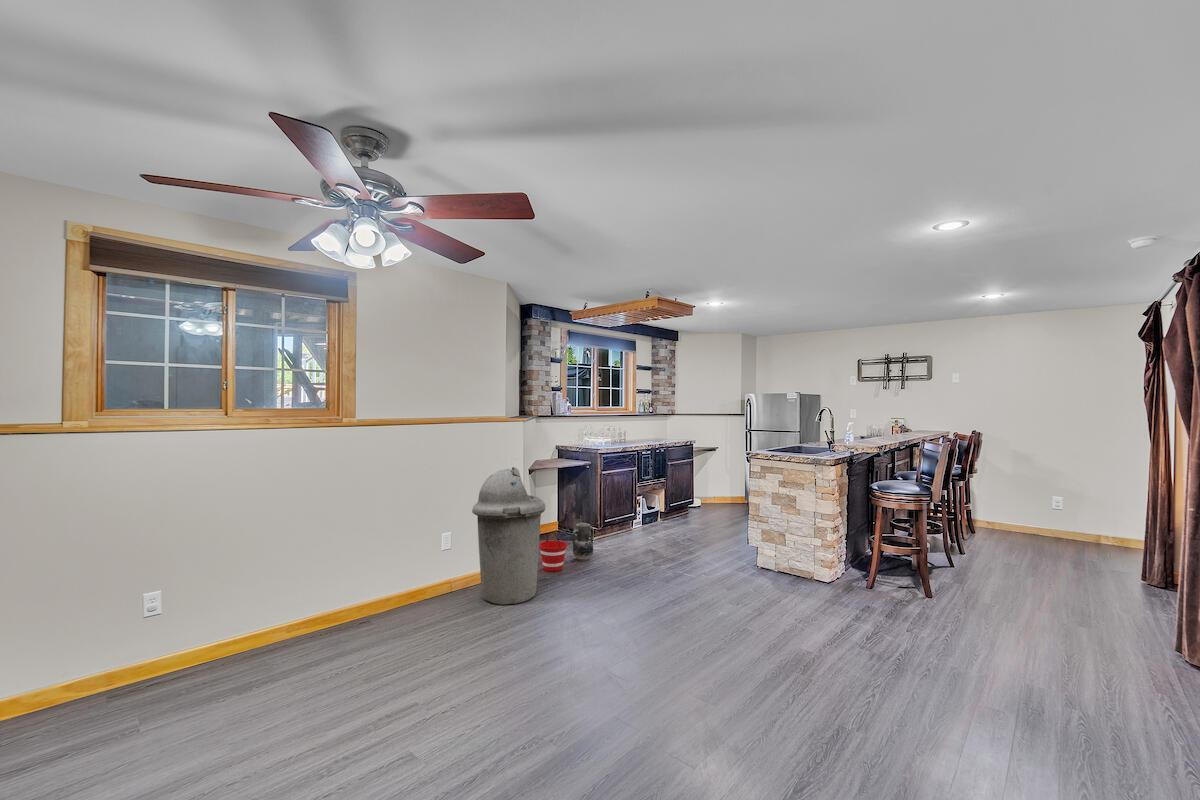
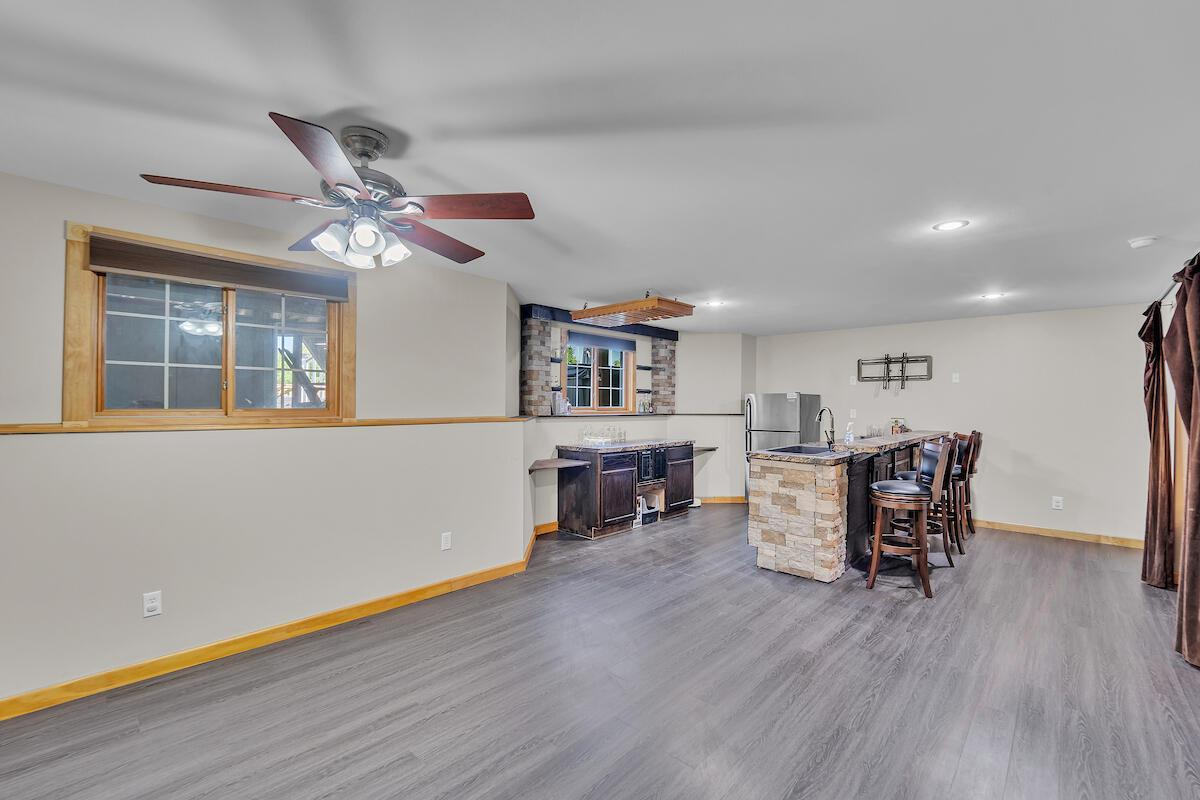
- bucket (553, 550)
- trash can (509, 530)
- ceramic jug (582, 541)
